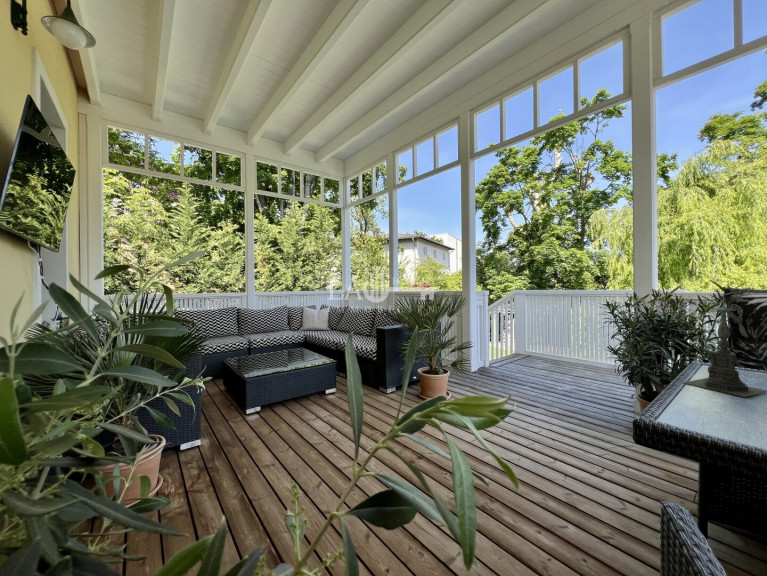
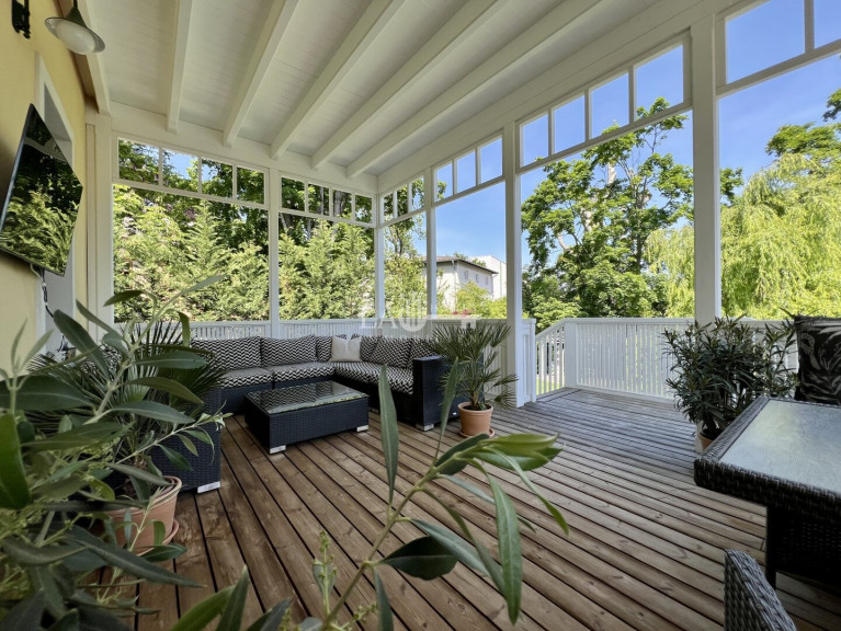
- candle holder (722, 341)
